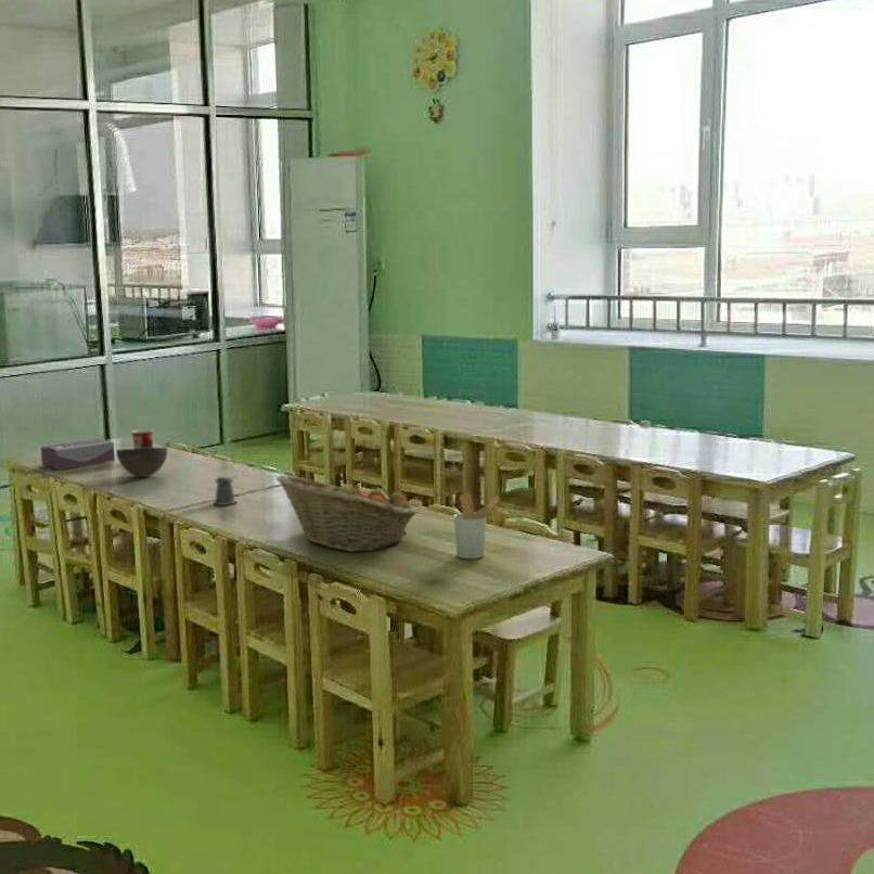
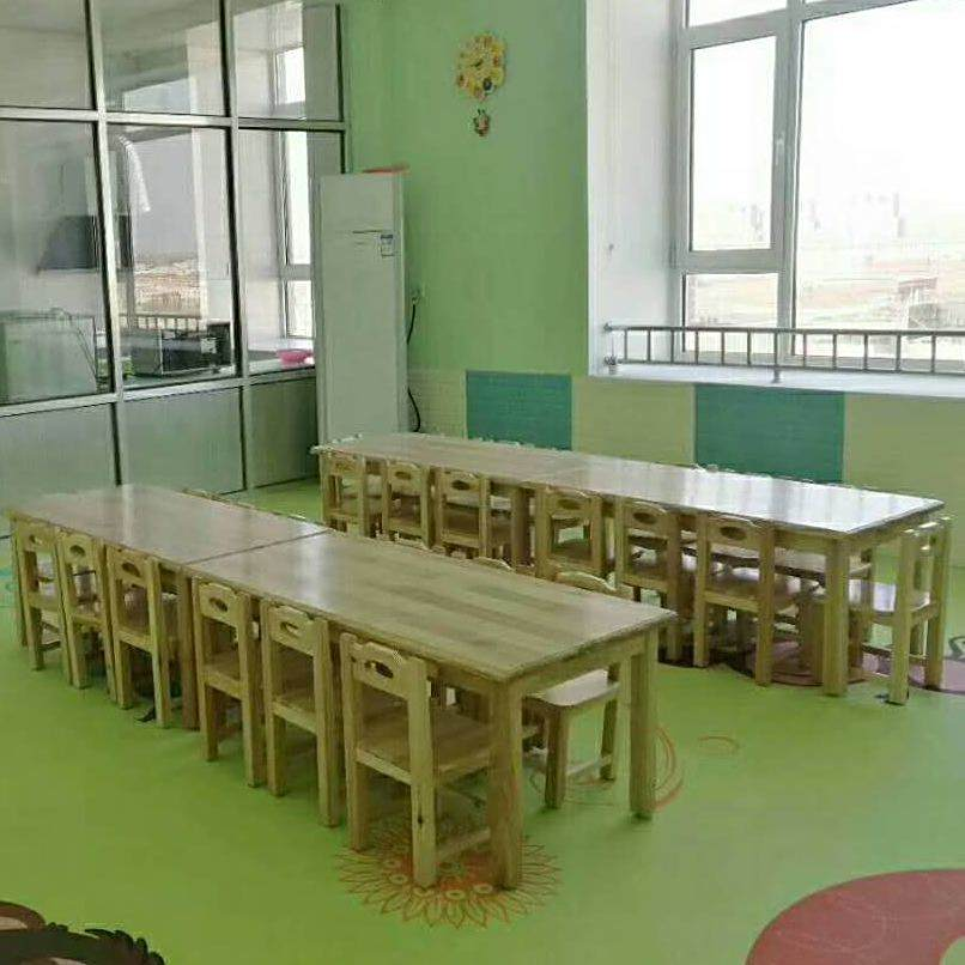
- tissue box (77, 453)
- mug (144, 446)
- pepper shaker (226, 488)
- fruit basket (346, 506)
- utensil holder (478, 525)
- bowl (142, 460)
